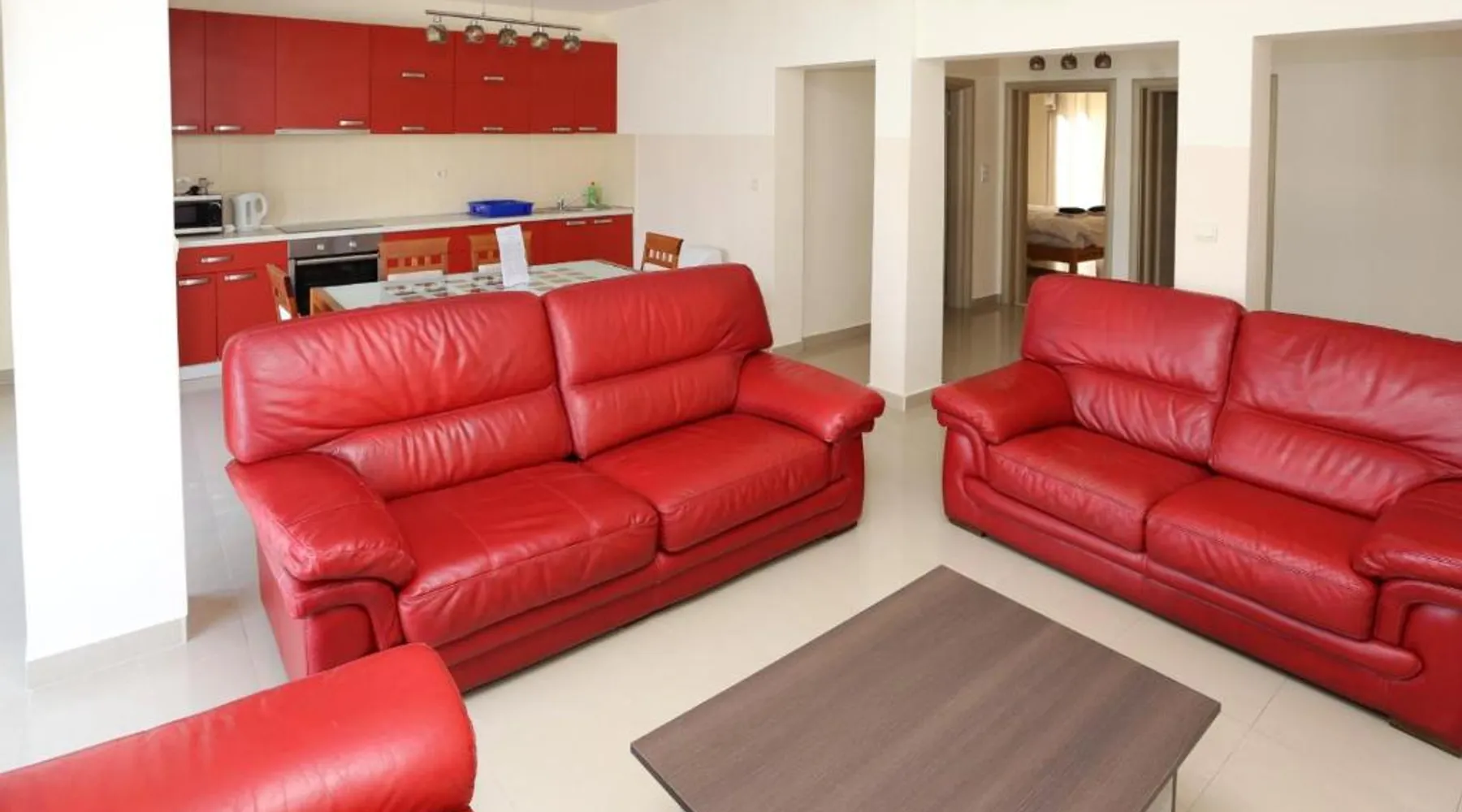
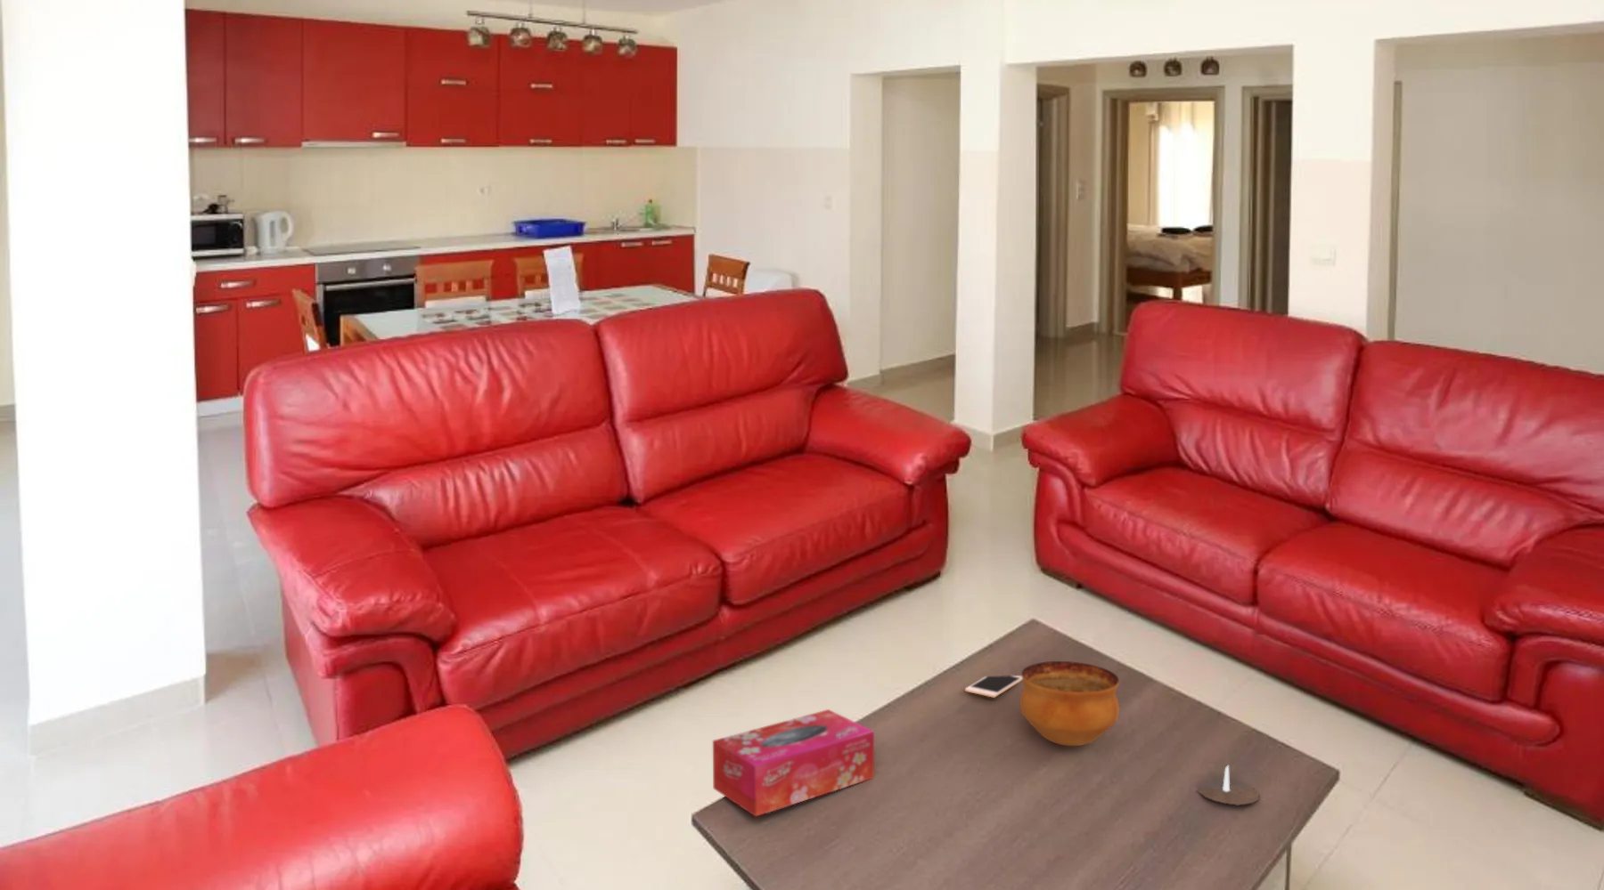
+ candle (1228, 778)
+ tissue box (794, 760)
+ cell phone (994, 684)
+ bowl (1069, 709)
